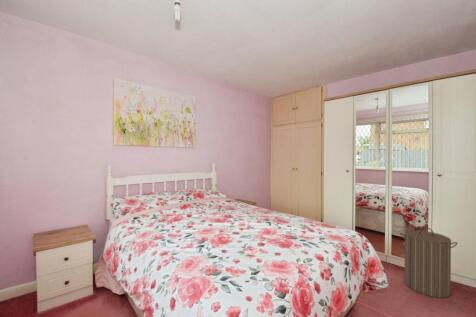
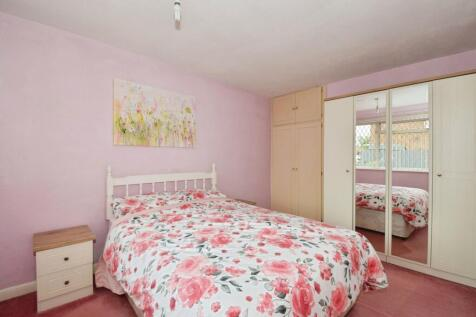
- laundry hamper (426, 257)
